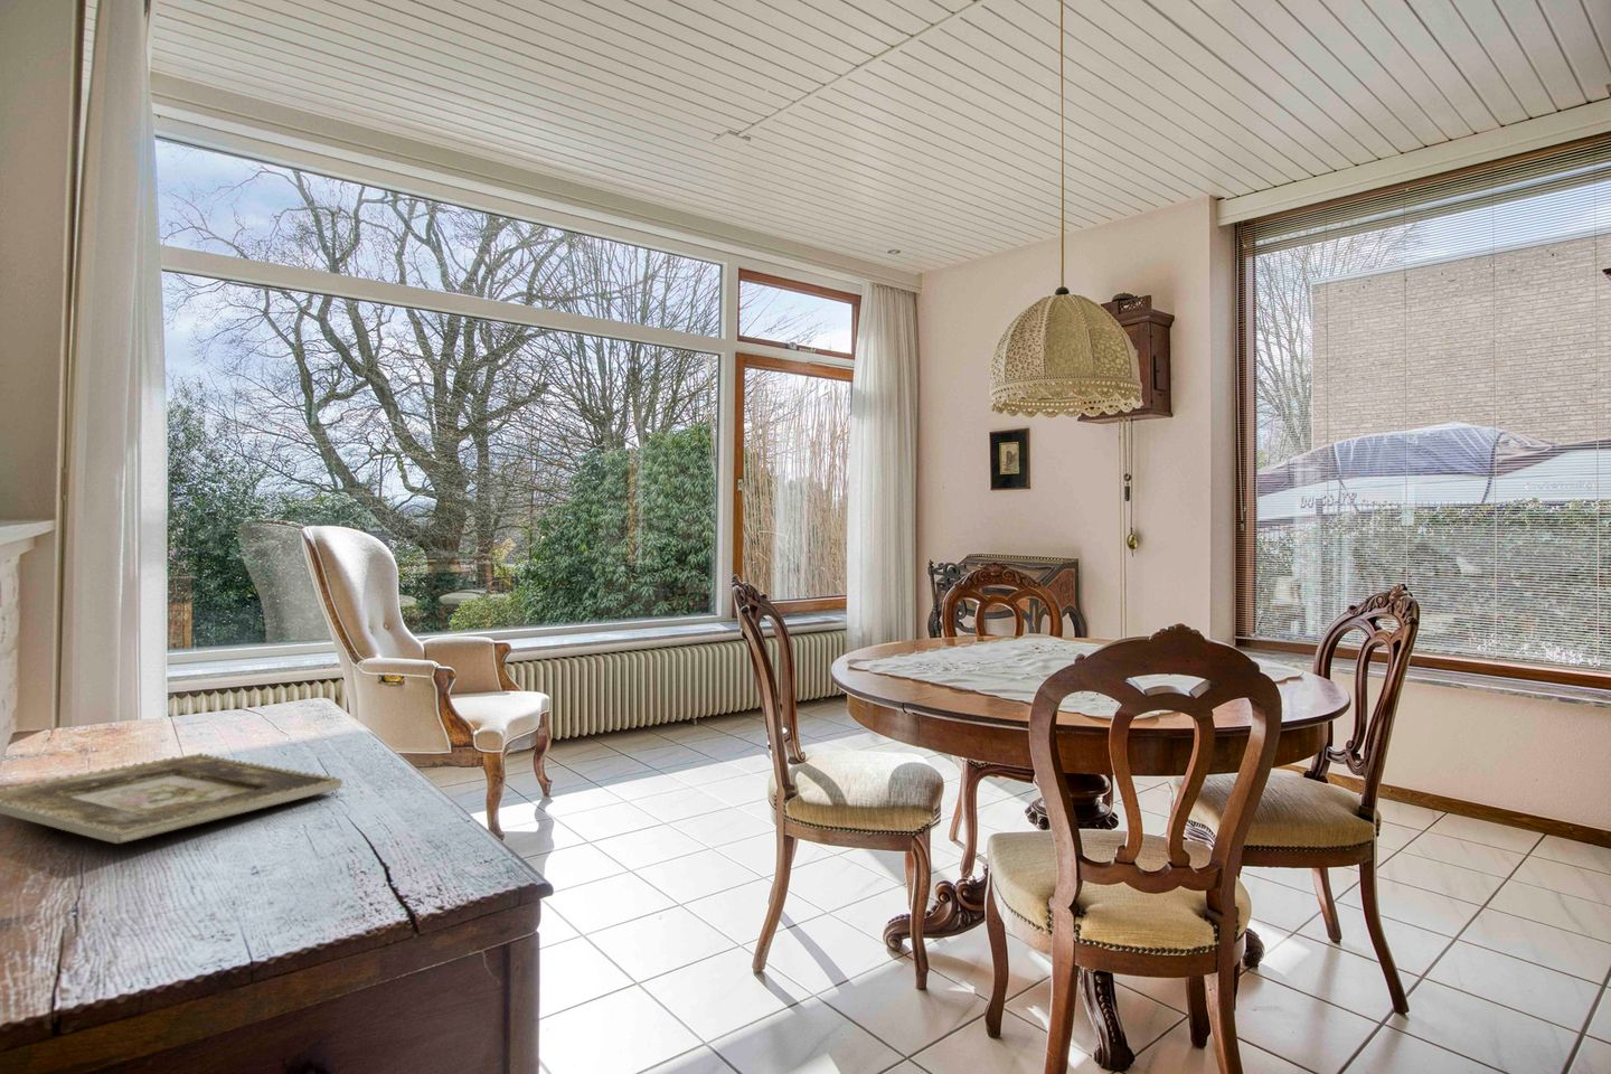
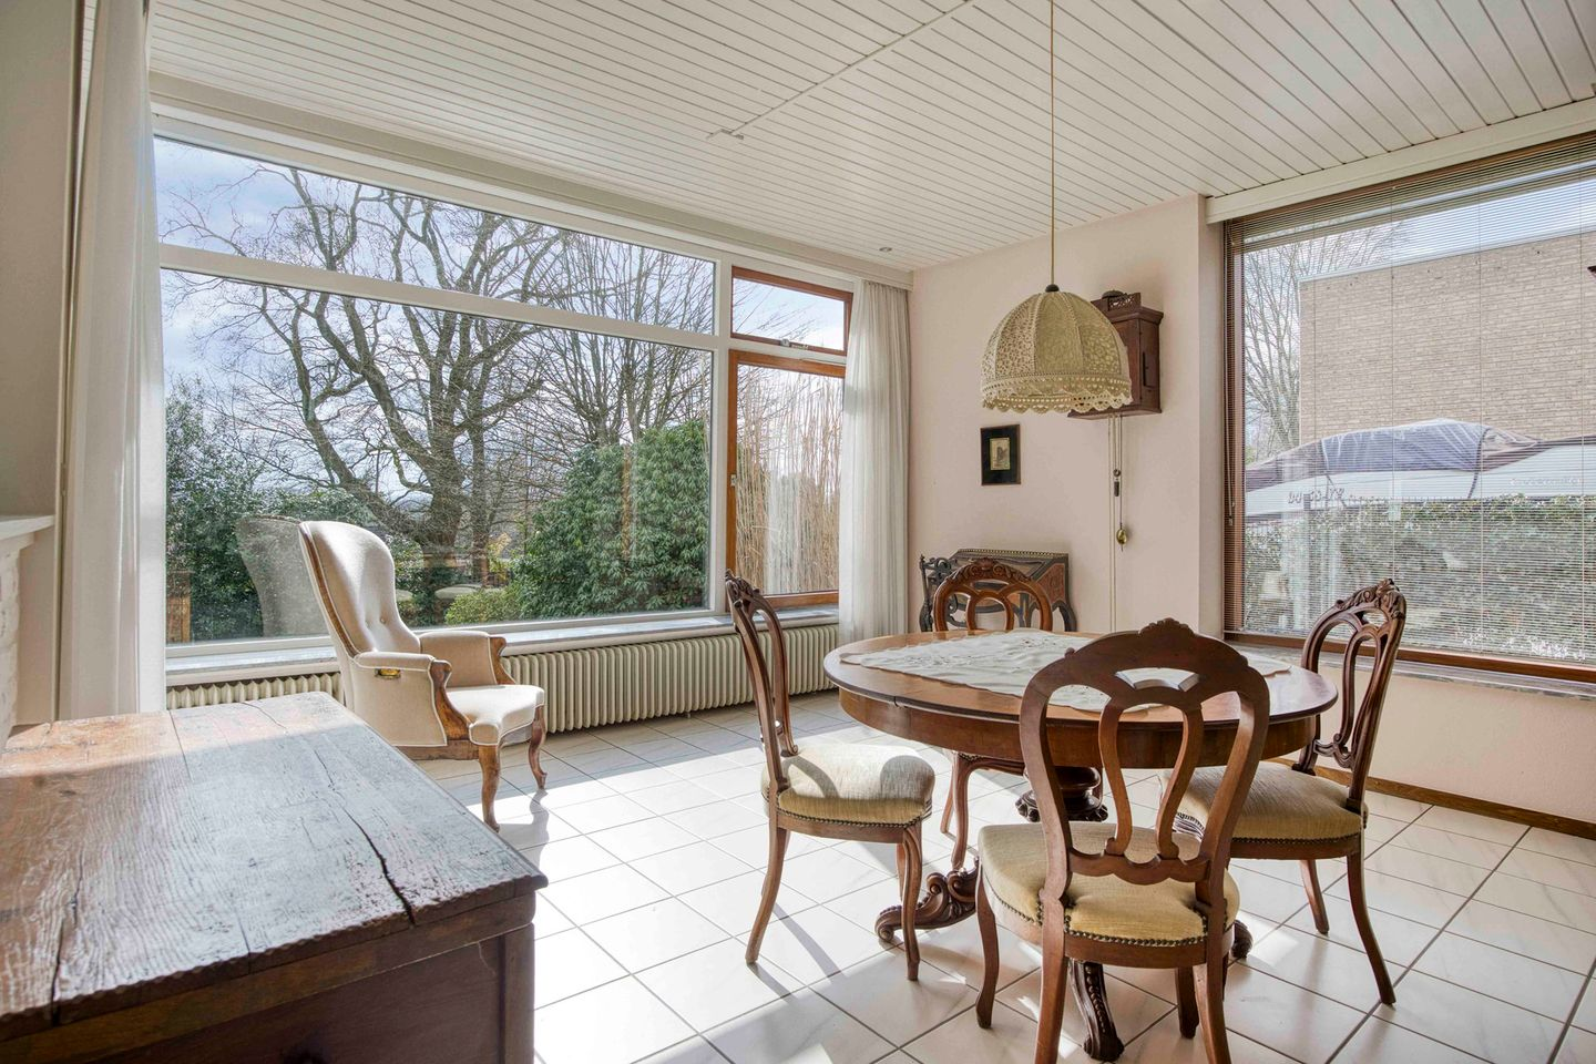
- picture frame (163, 792)
